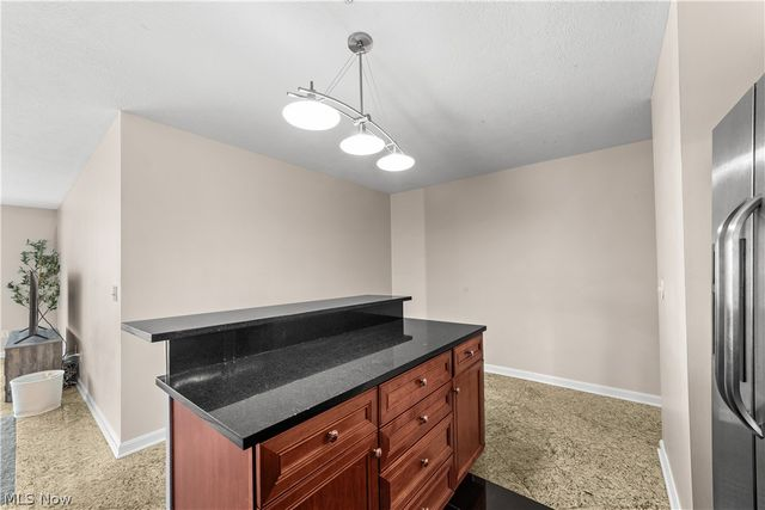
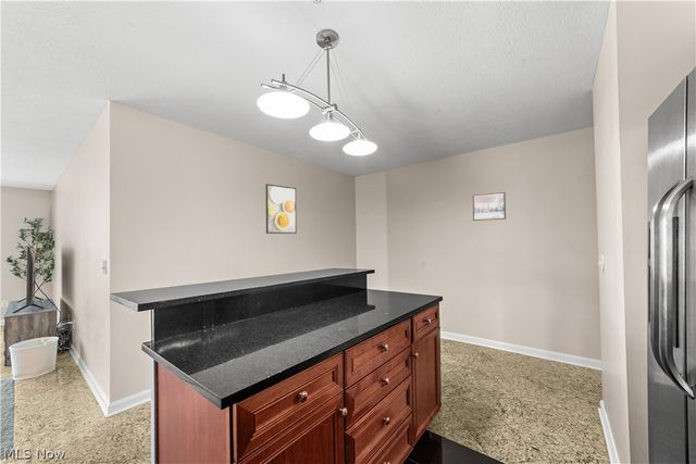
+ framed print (282, 210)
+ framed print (488, 206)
